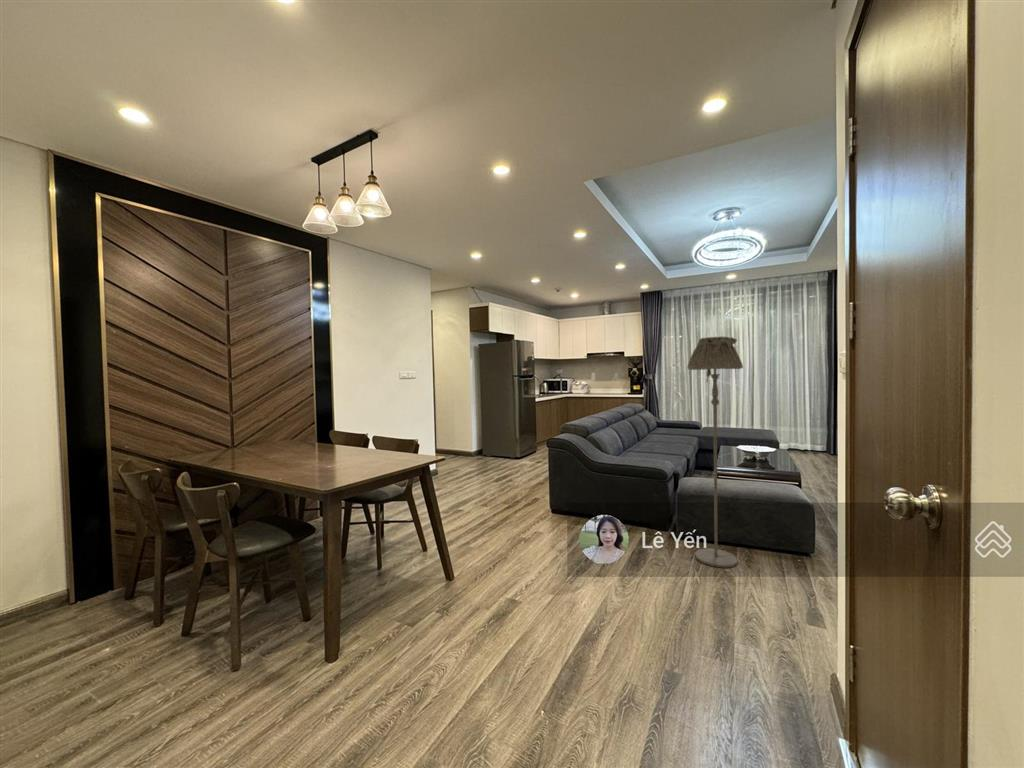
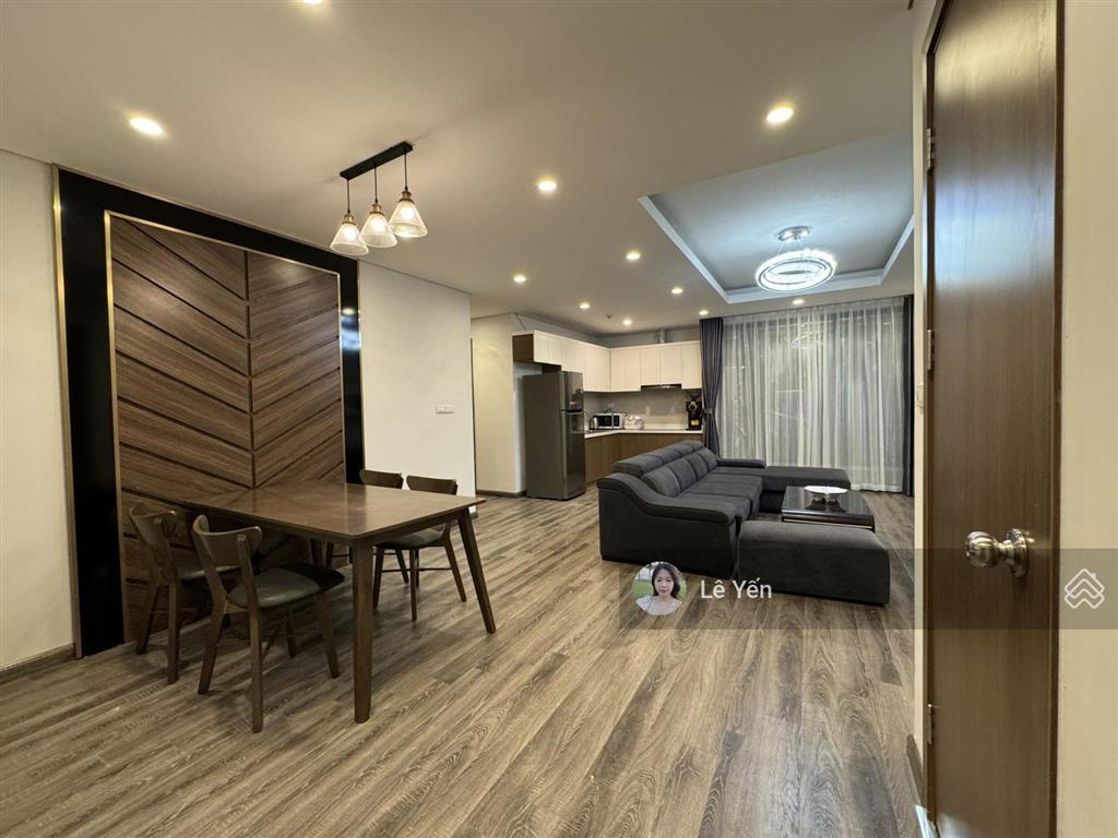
- floor lamp (715, 448)
